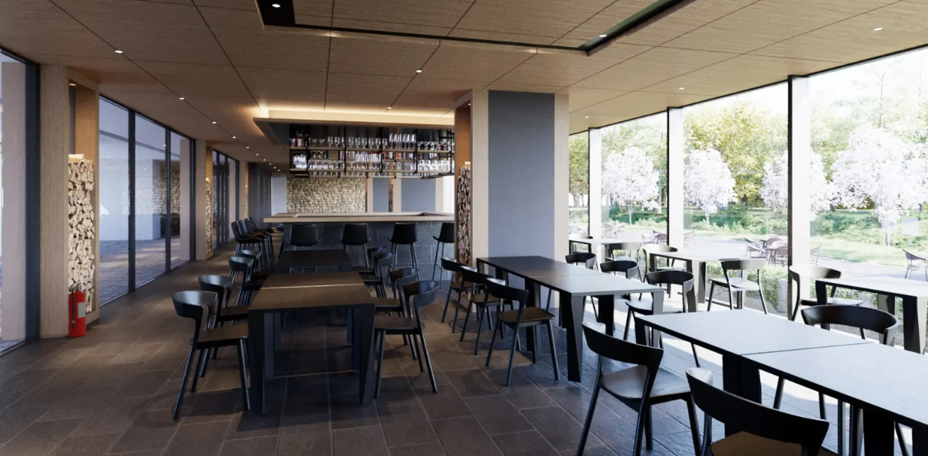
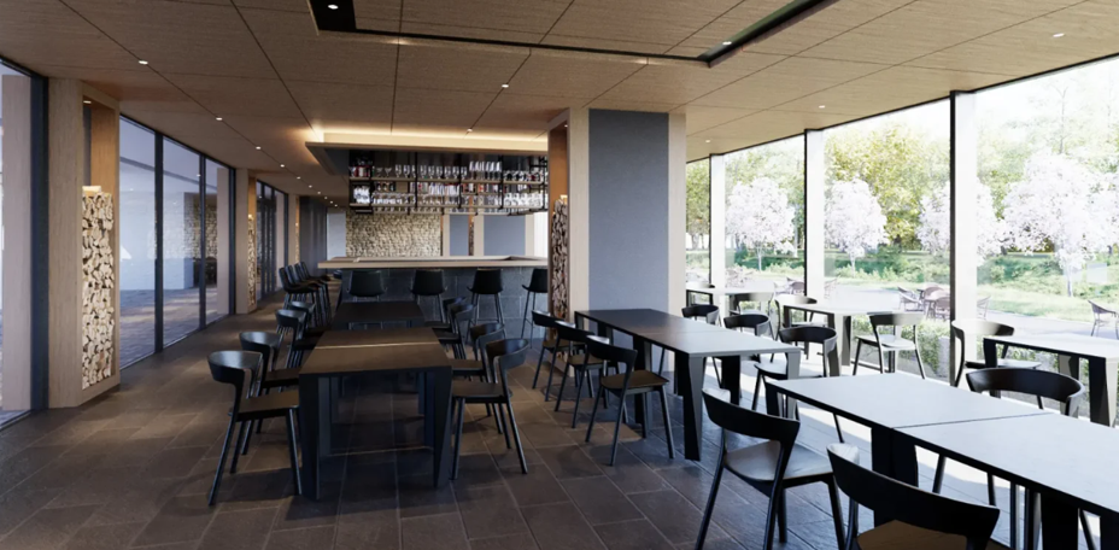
- fire extinguisher (76, 309)
